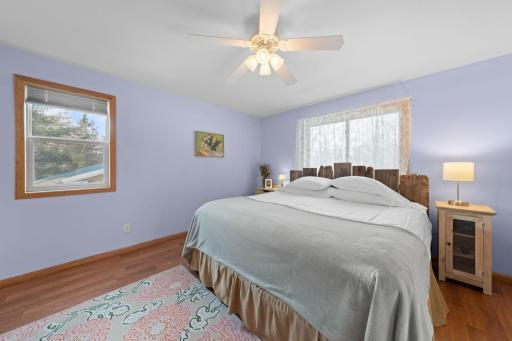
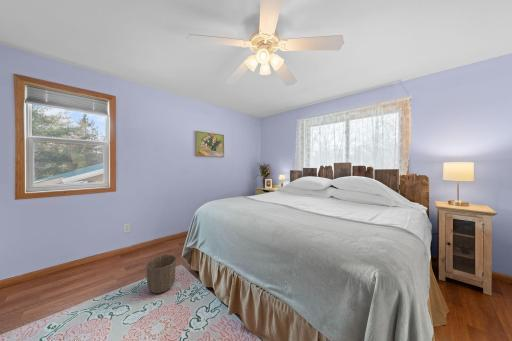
+ waste basket (161, 273)
